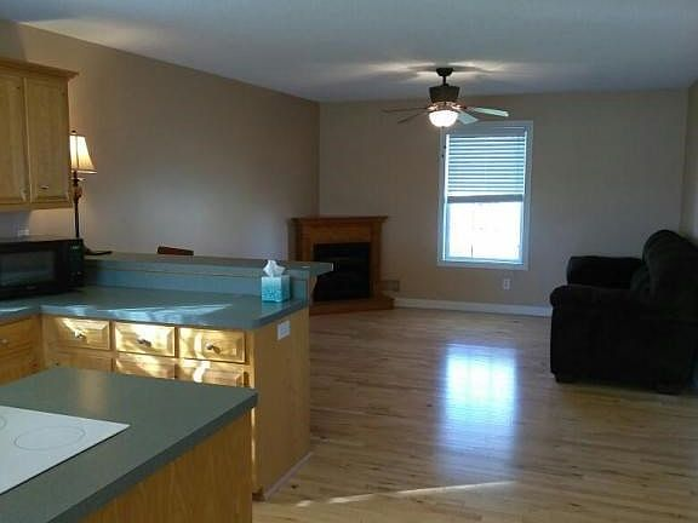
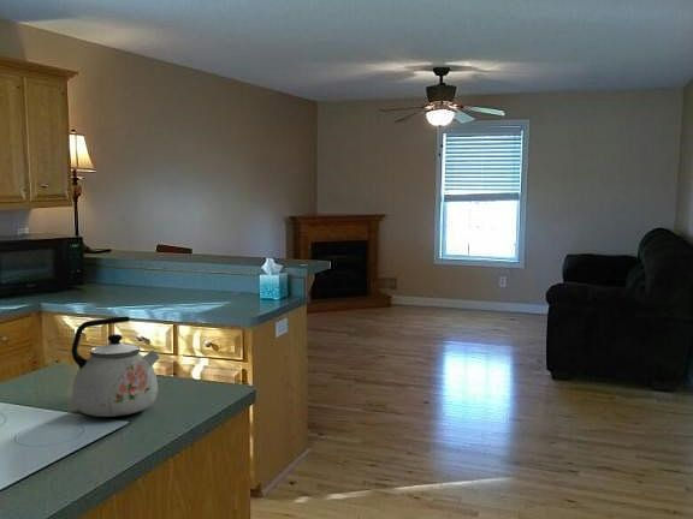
+ kettle (116, 363)
